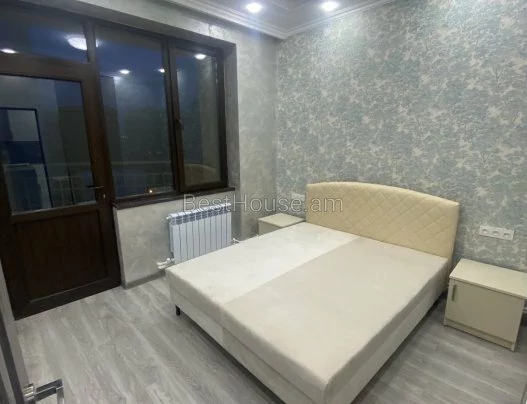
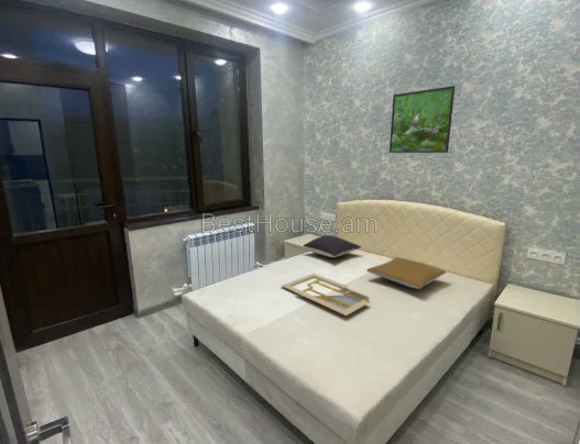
+ pillow (331, 246)
+ serving tray (325, 295)
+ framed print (419, 122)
+ pillow (406, 271)
